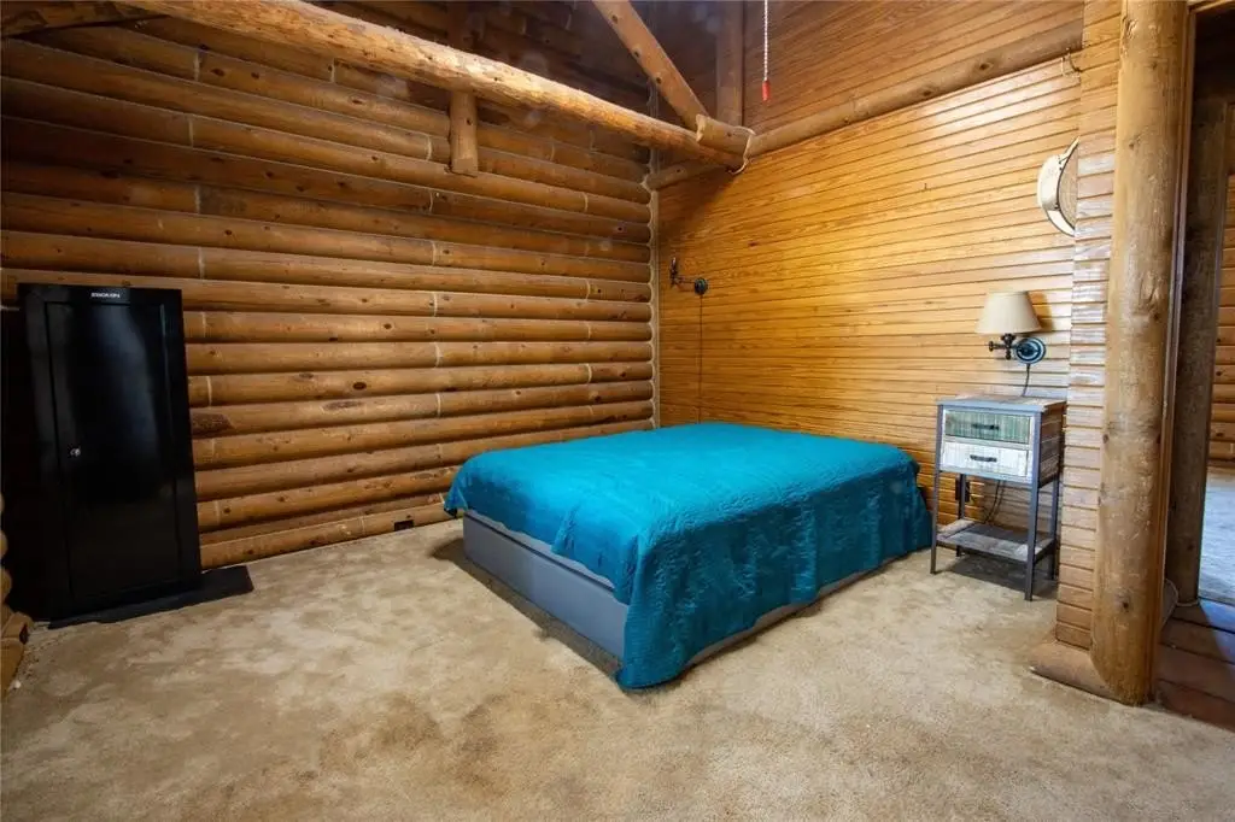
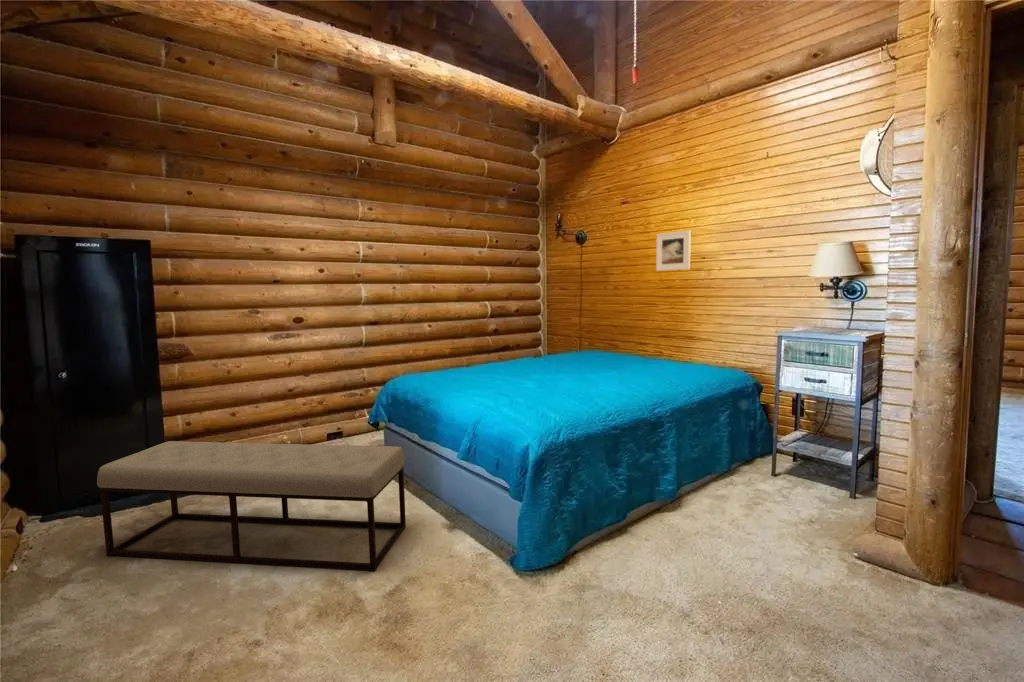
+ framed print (672, 251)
+ bench (260, 496)
